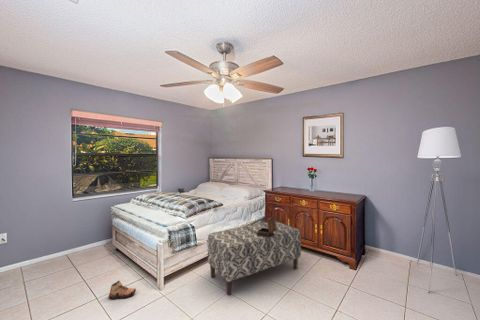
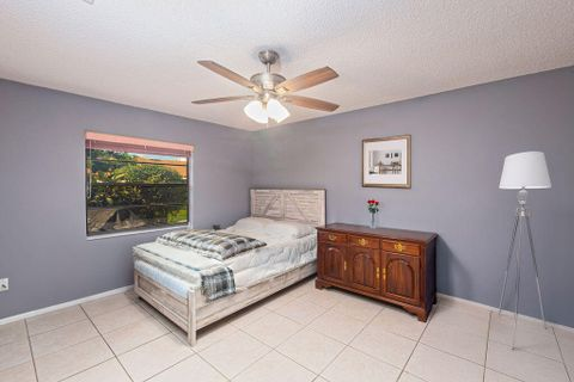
- shoe (122, 288)
- decorative box (268, 225)
- bench (255, 252)
